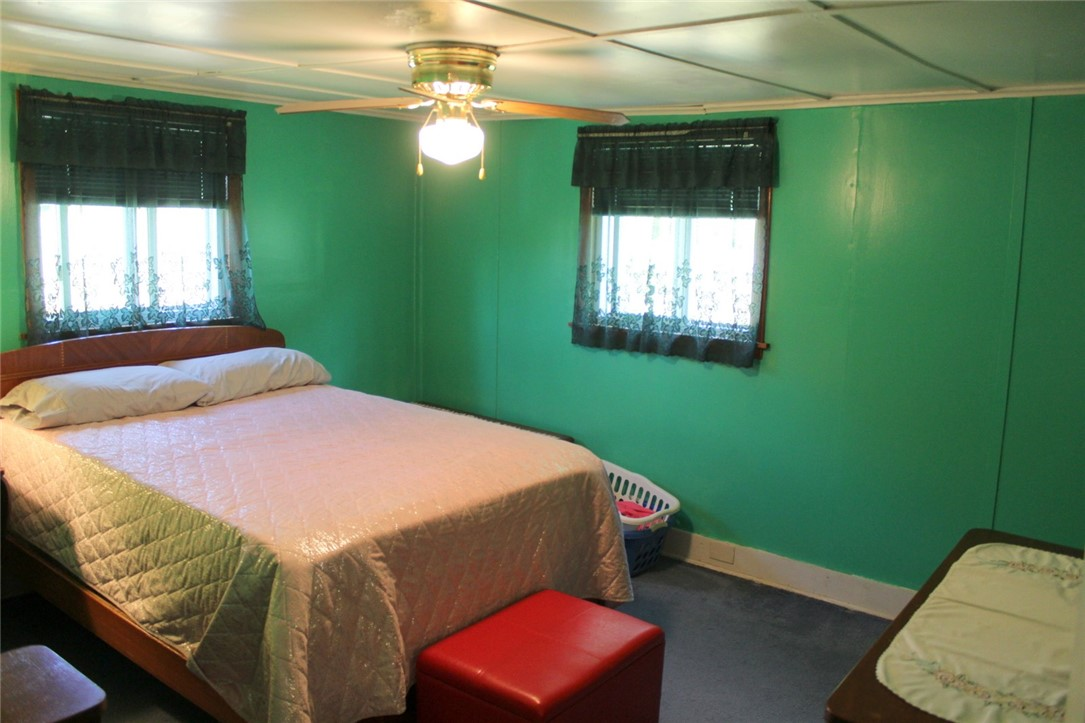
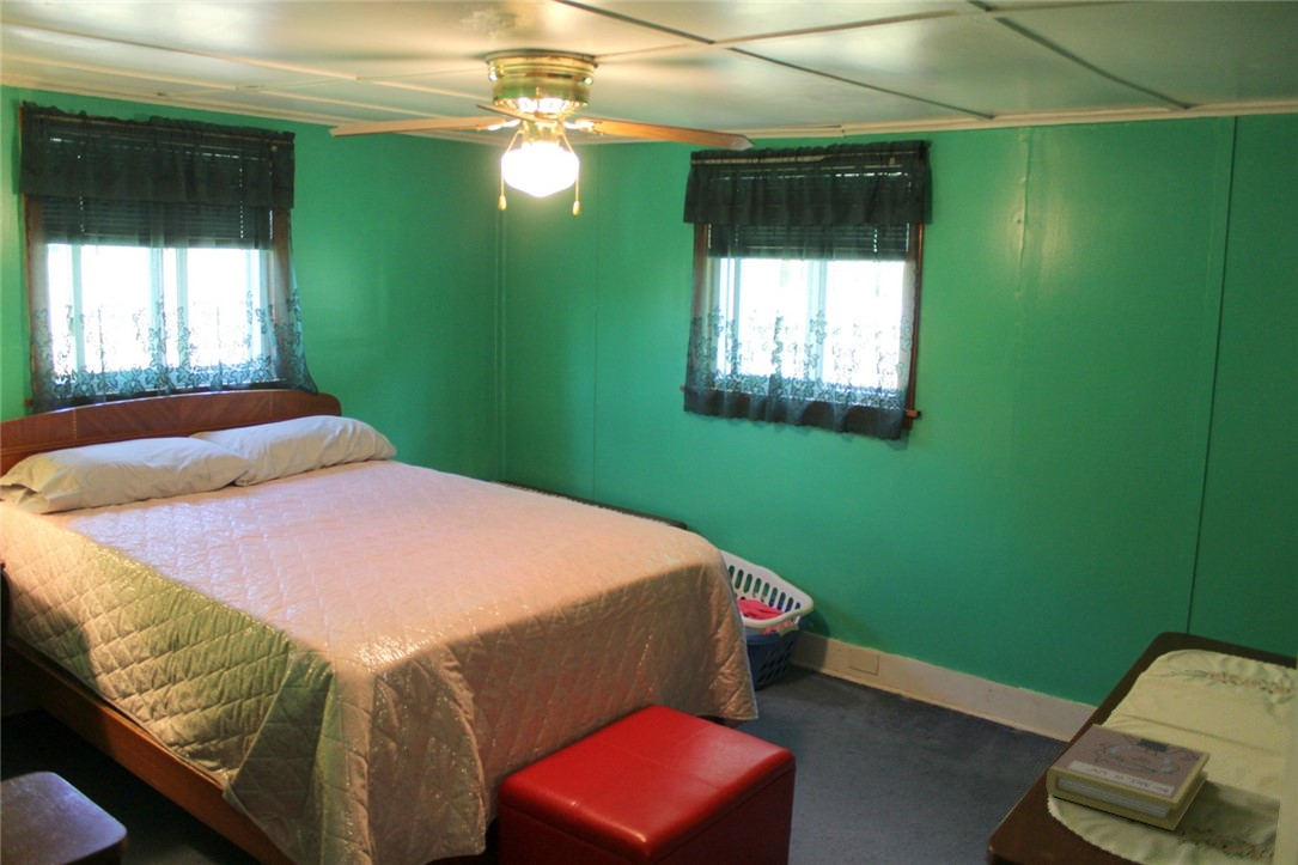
+ book (1129, 772)
